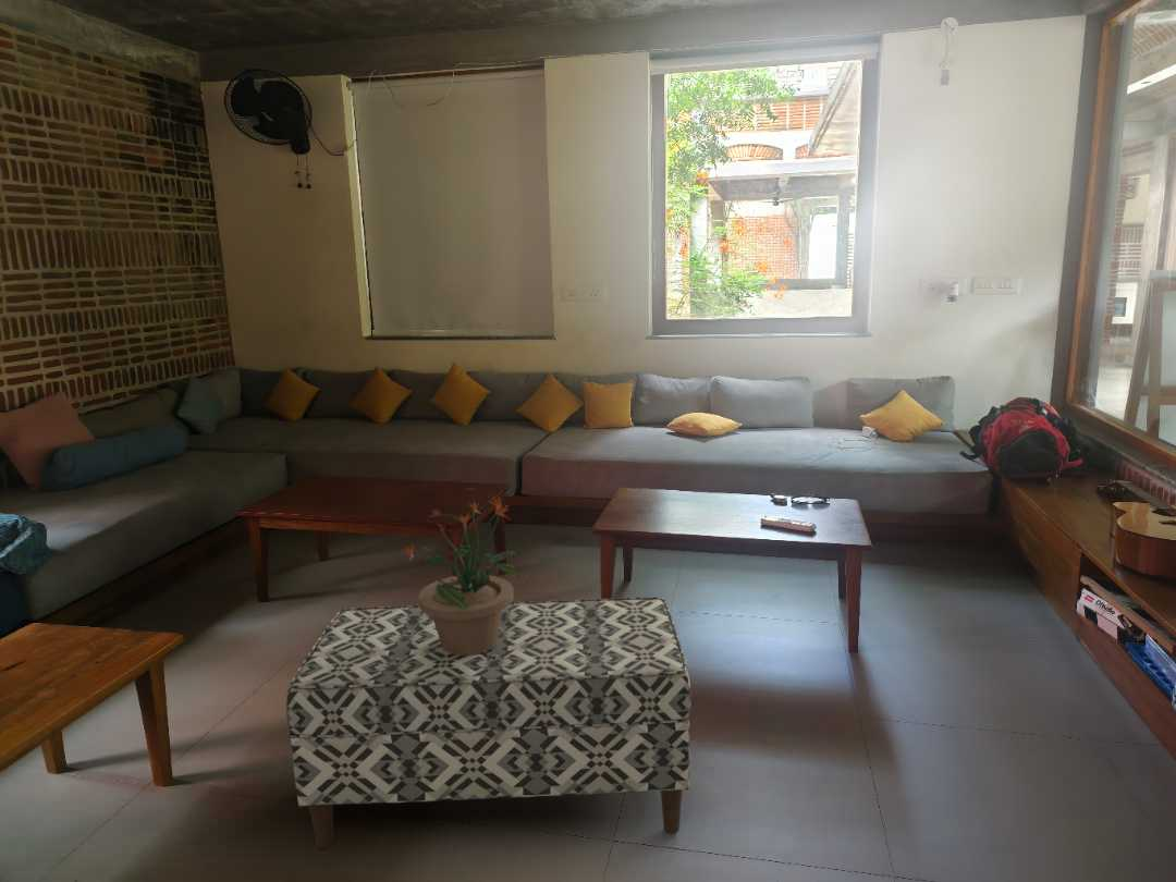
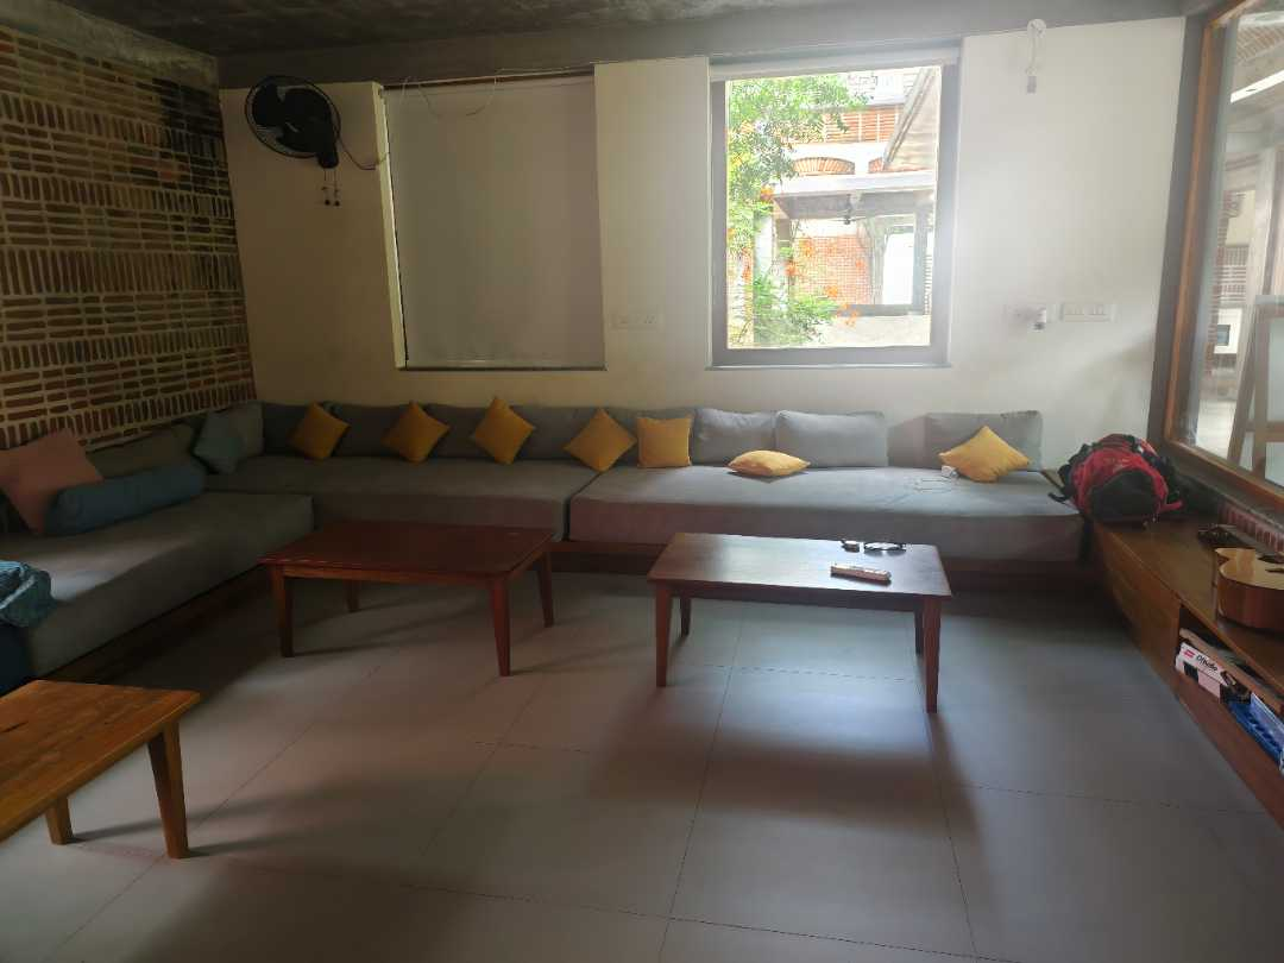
- potted plant (473, 572)
- bench (500, 714)
